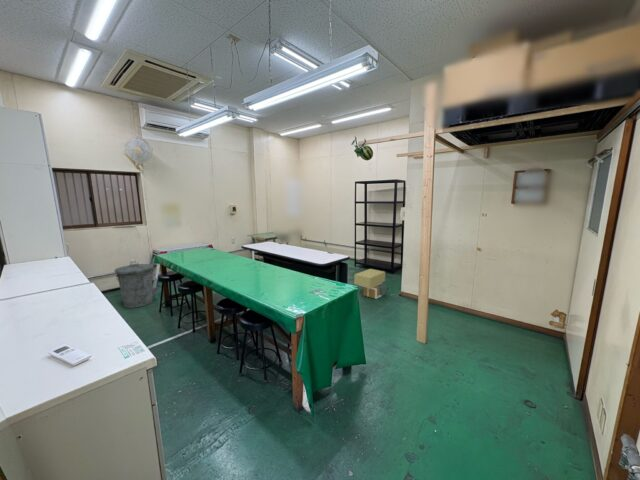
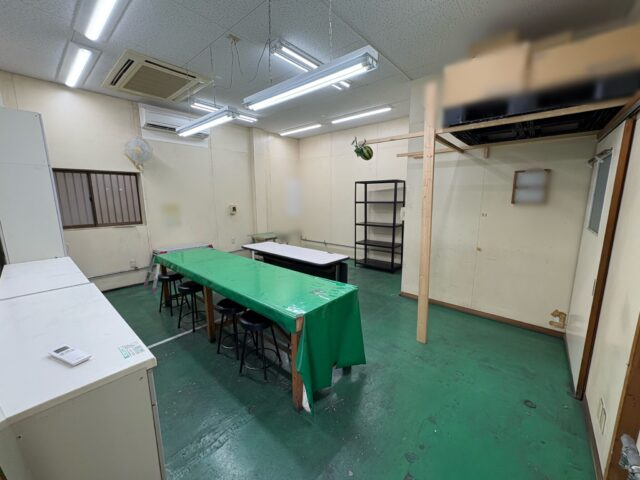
- cardboard boxes (371, 283)
- trash can (136, 282)
